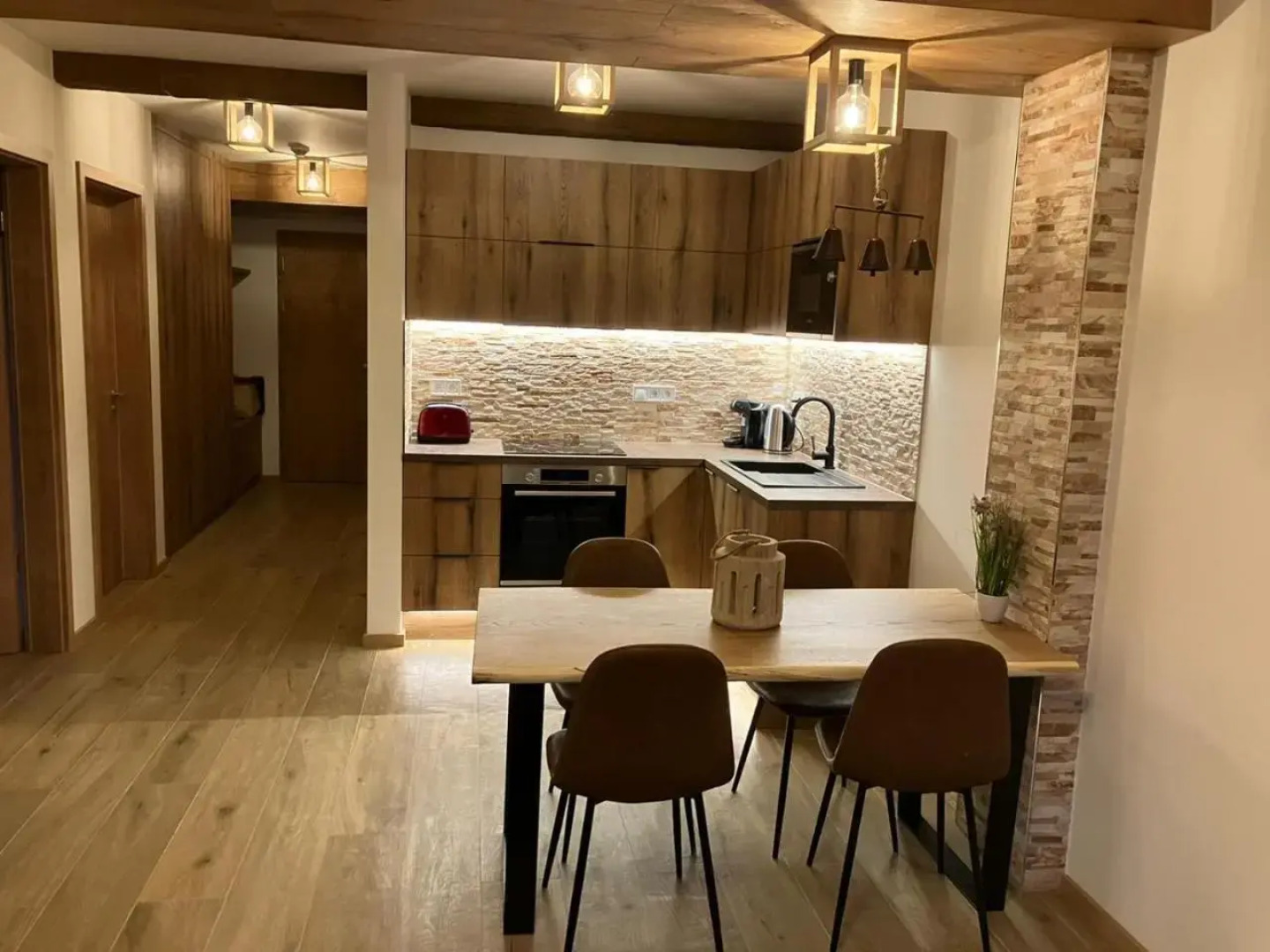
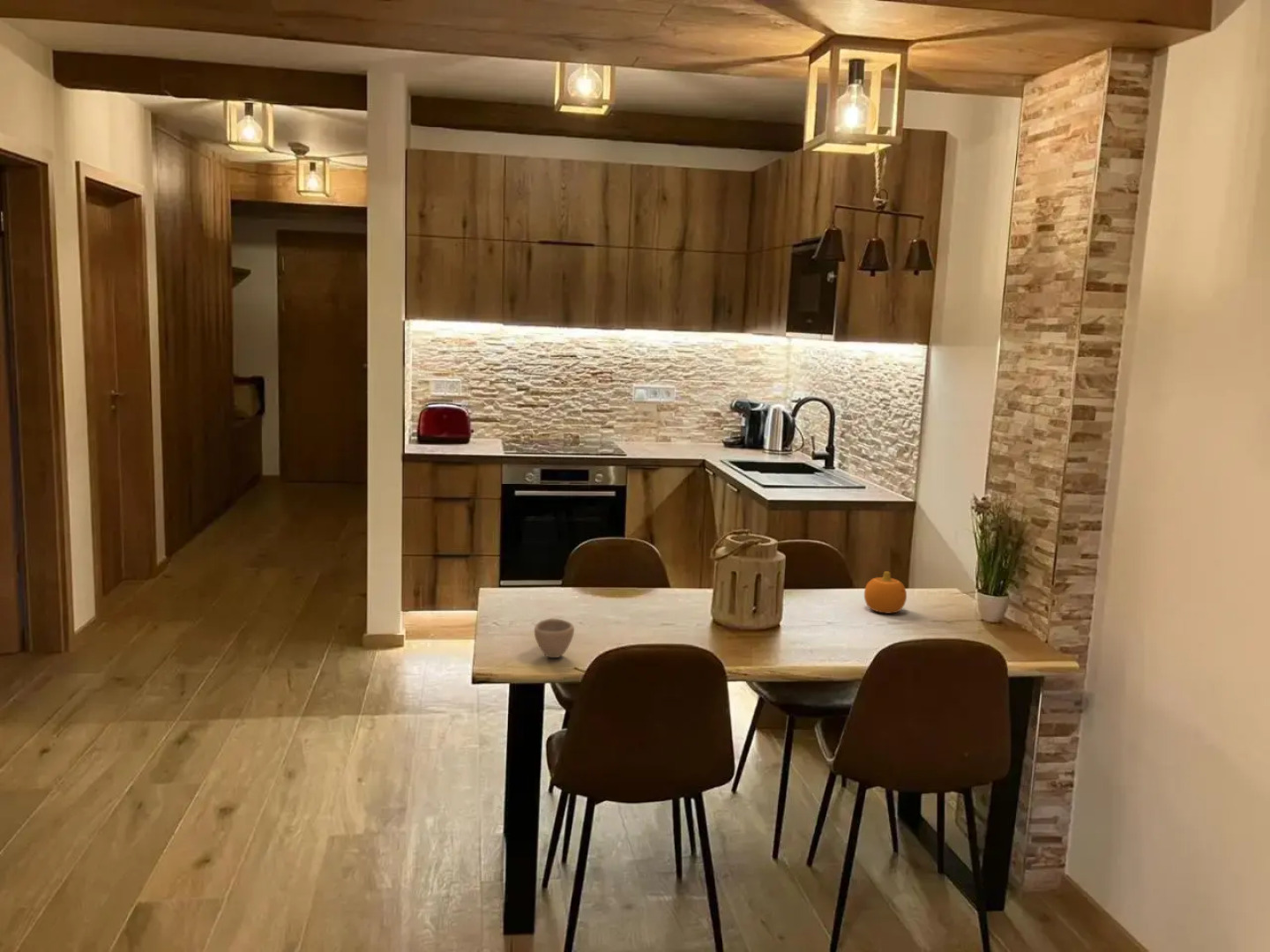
+ fruit (885, 591)
+ cup (552, 637)
